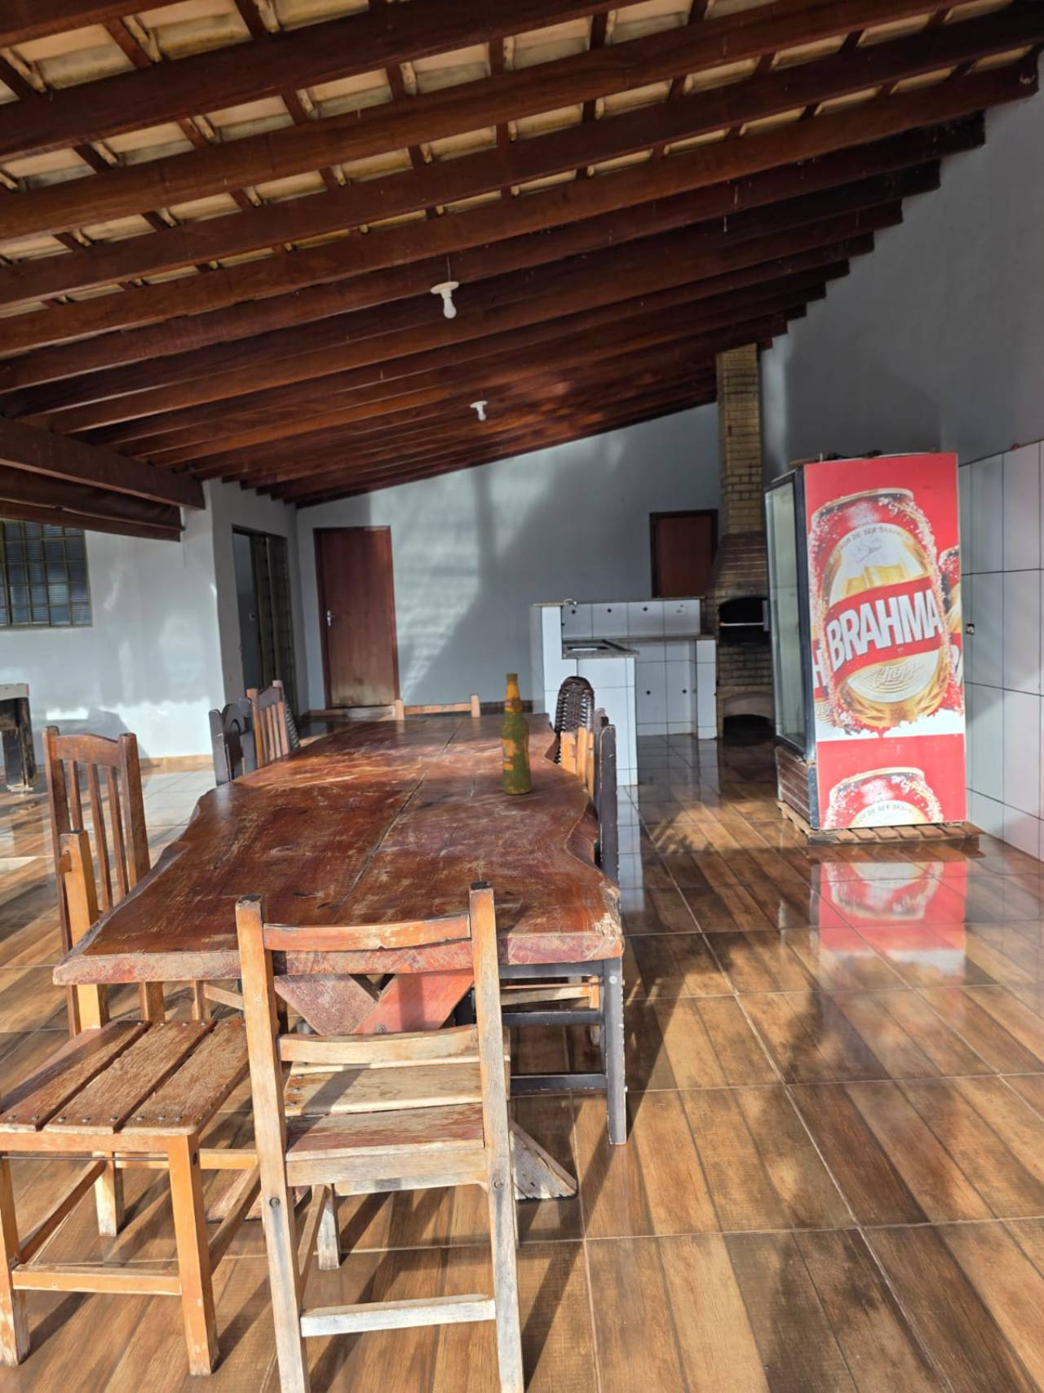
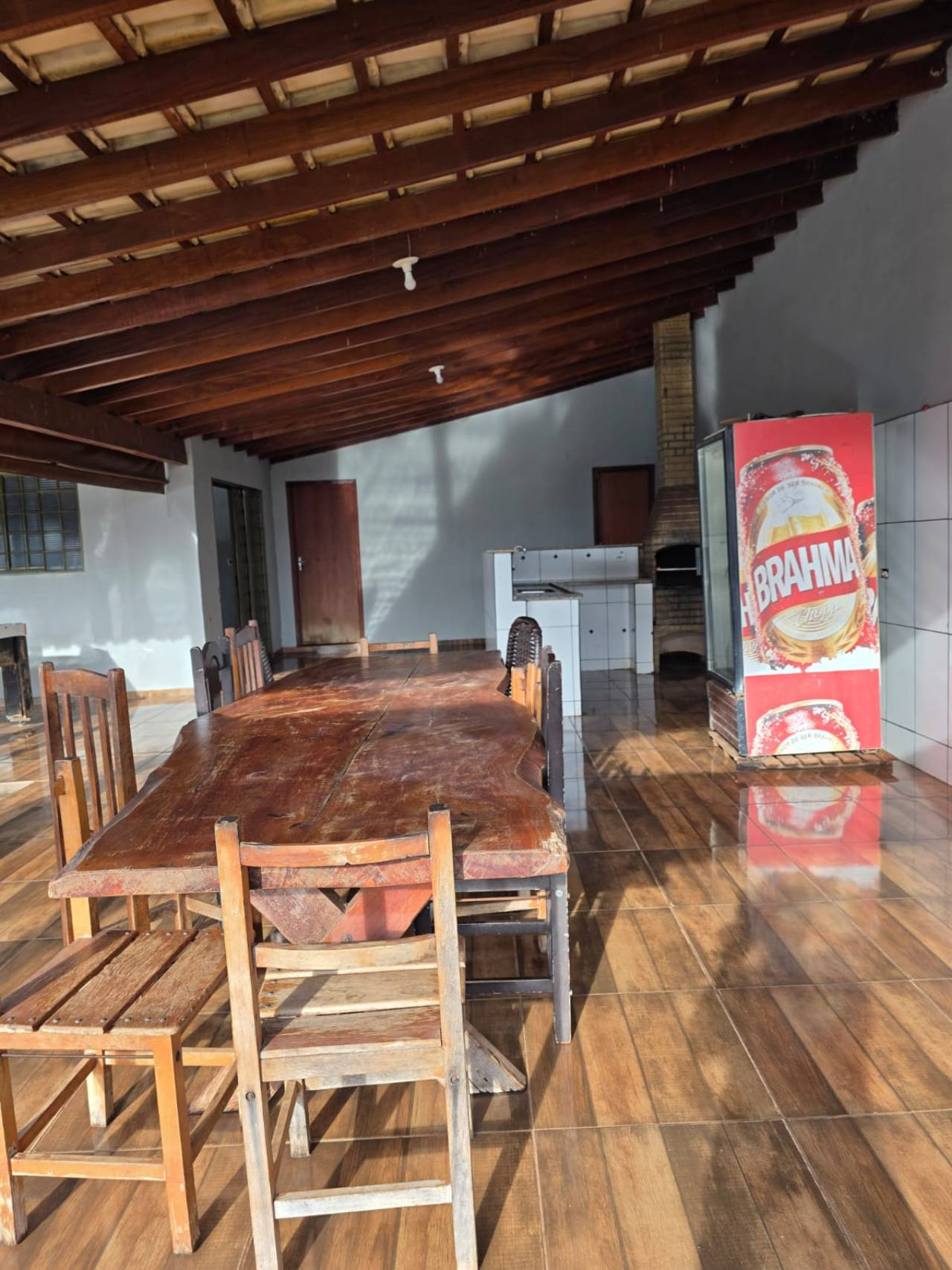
- beer bottle (514, 733)
